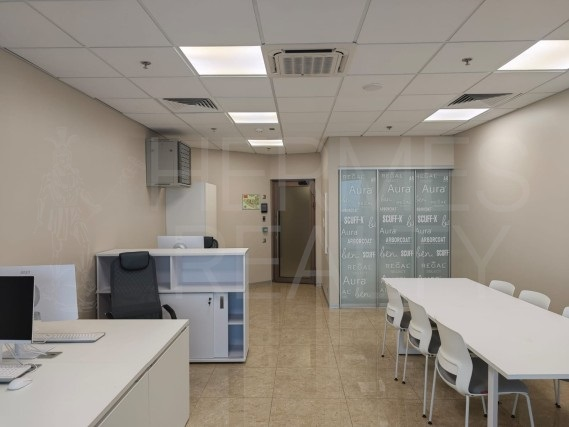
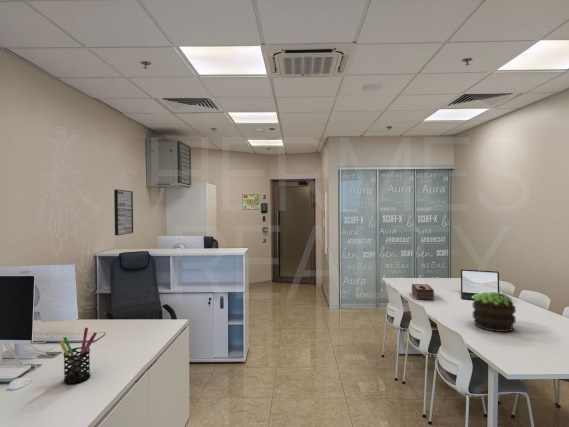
+ potted plant (493, 309)
+ pen holder (76, 354)
+ laptop (480, 285)
+ tissue box (422, 291)
+ wall art (124, 212)
